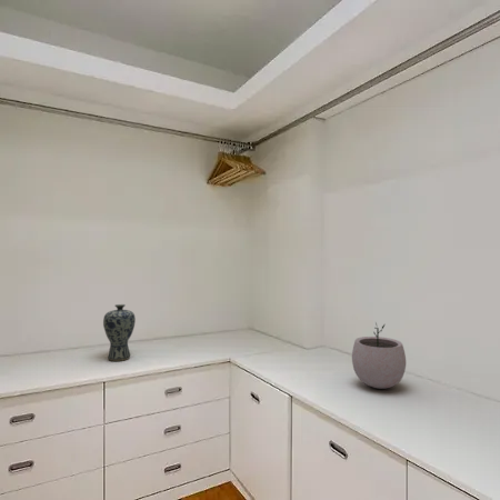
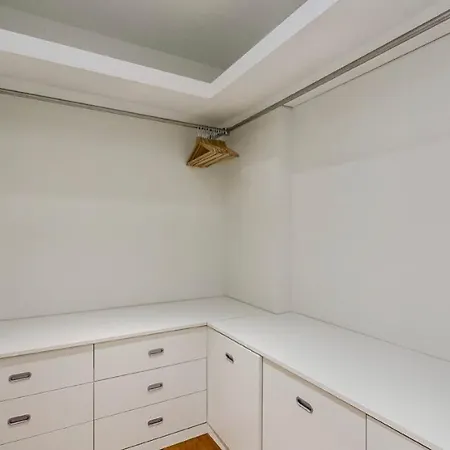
- plant pot (378, 353)
- vase (119, 331)
